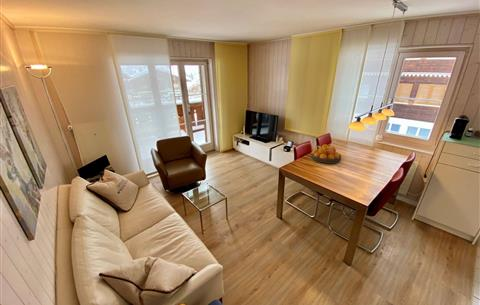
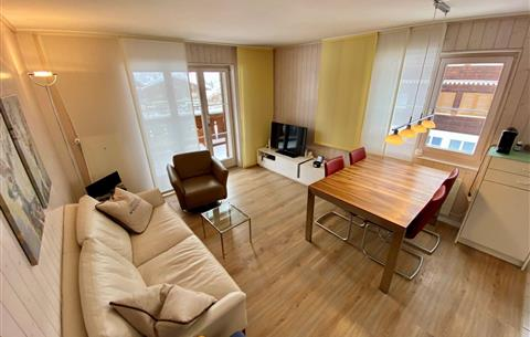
- fruit bowl (326, 152)
